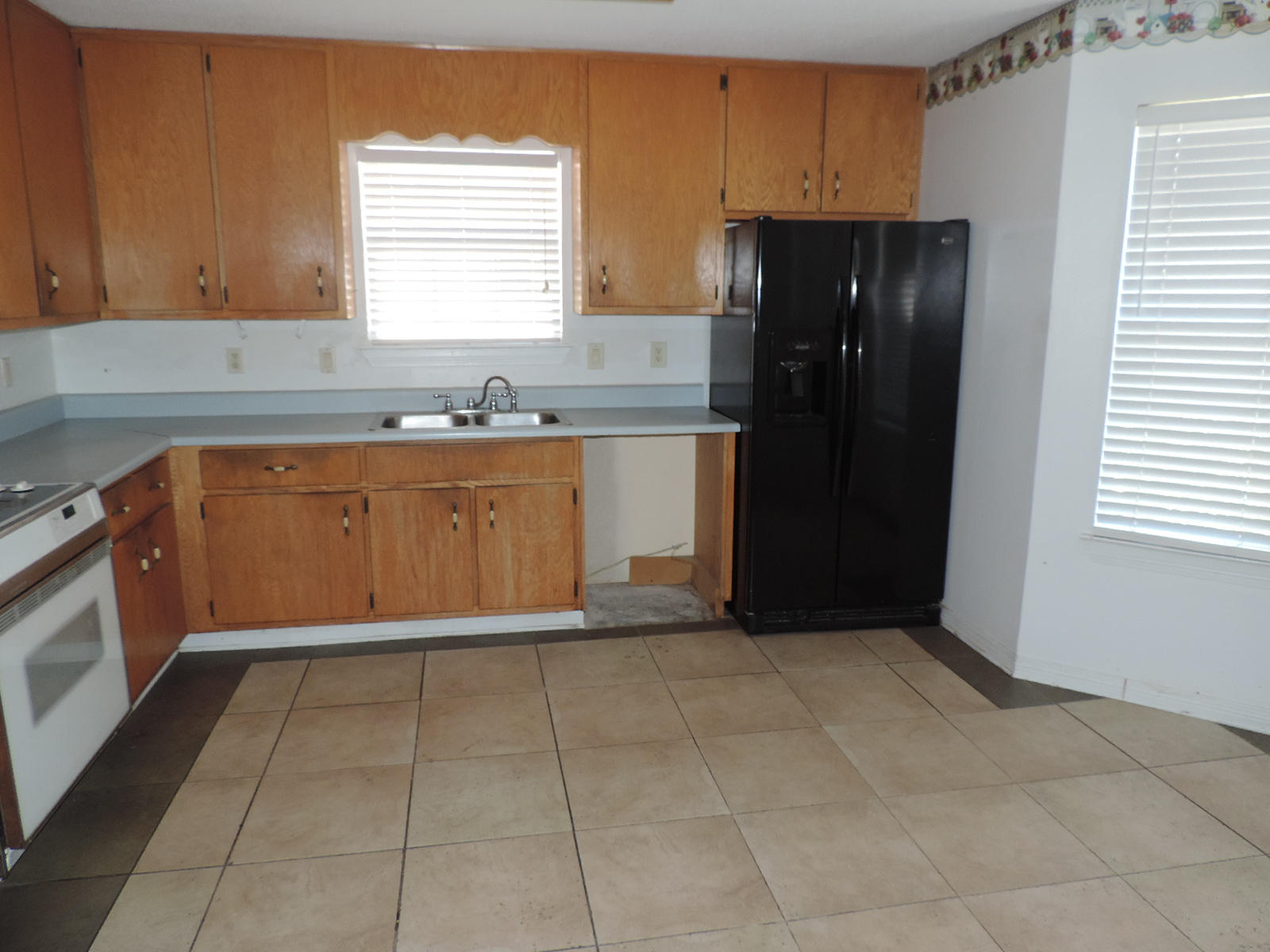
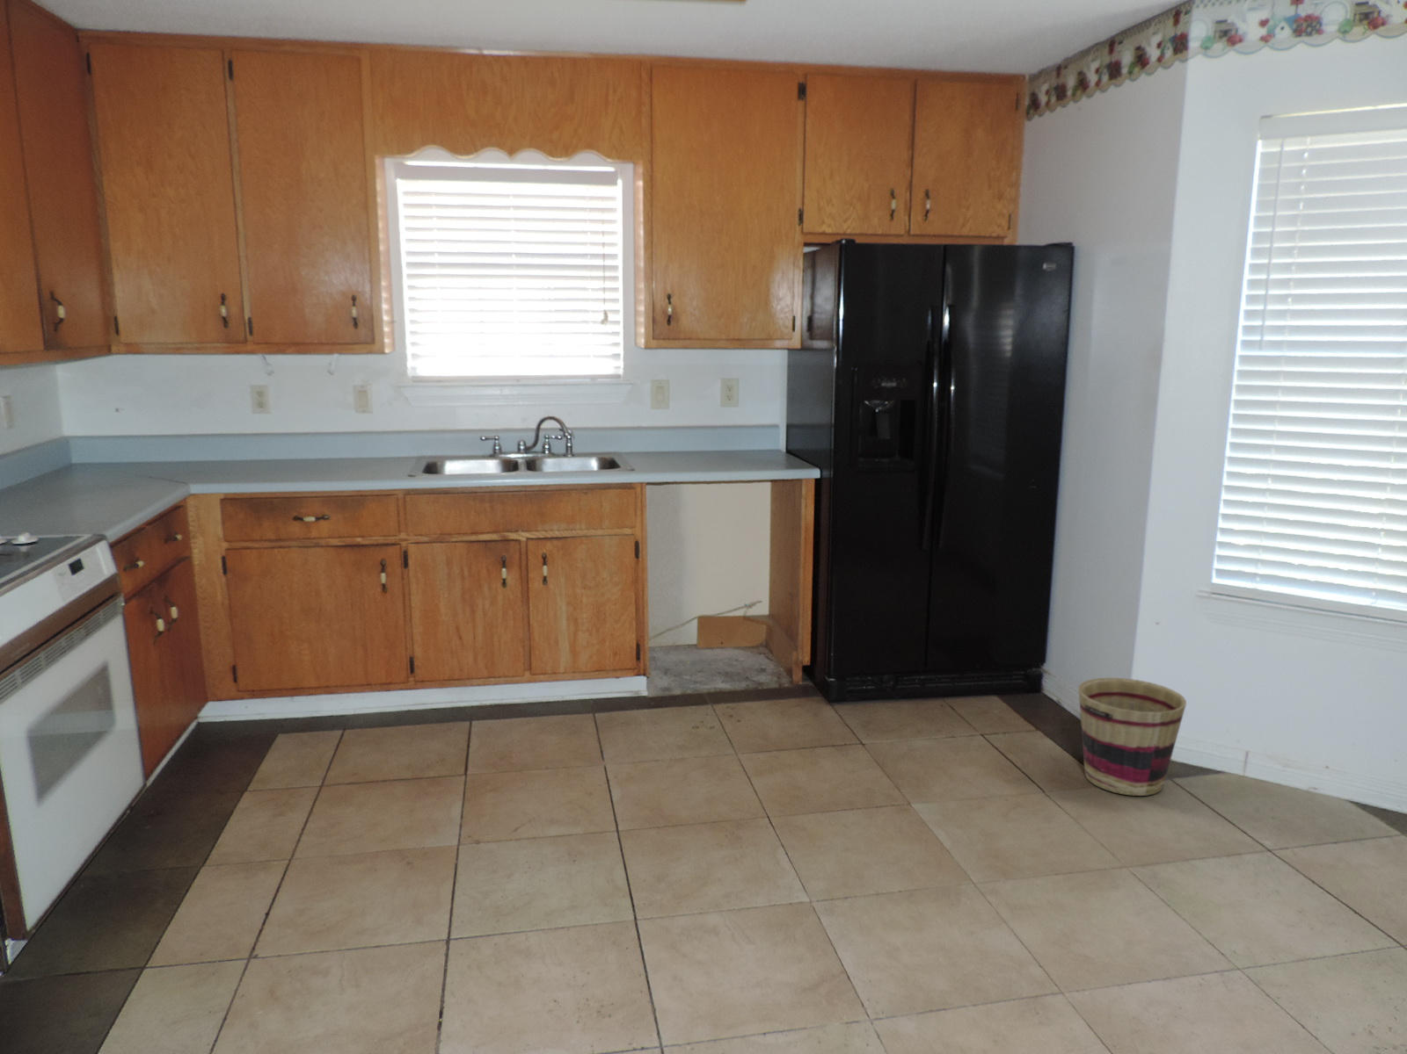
+ basket (1128, 737)
